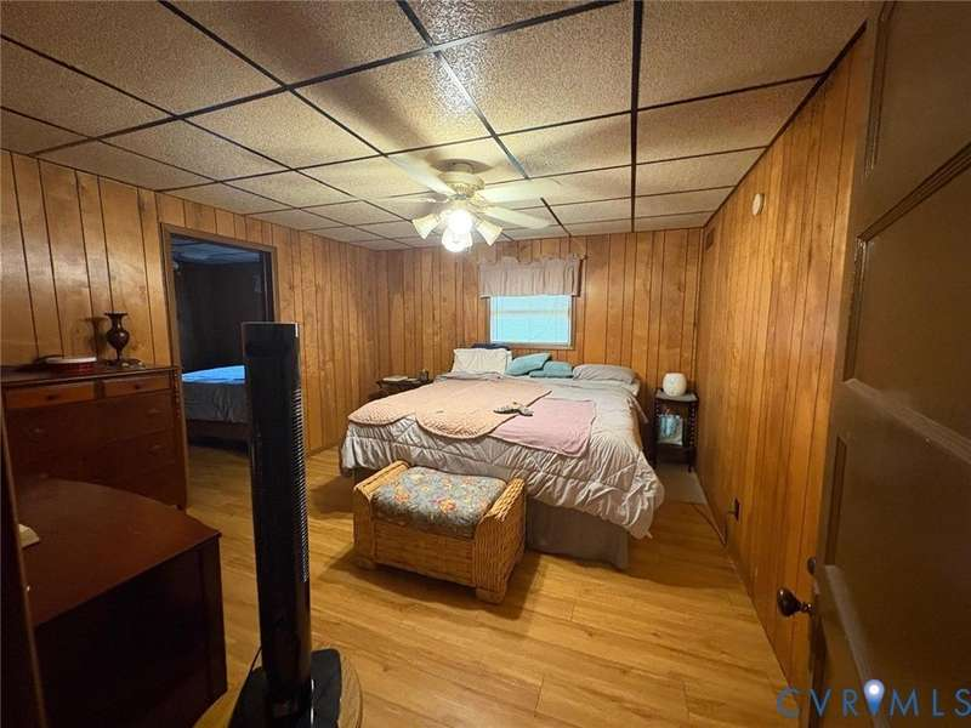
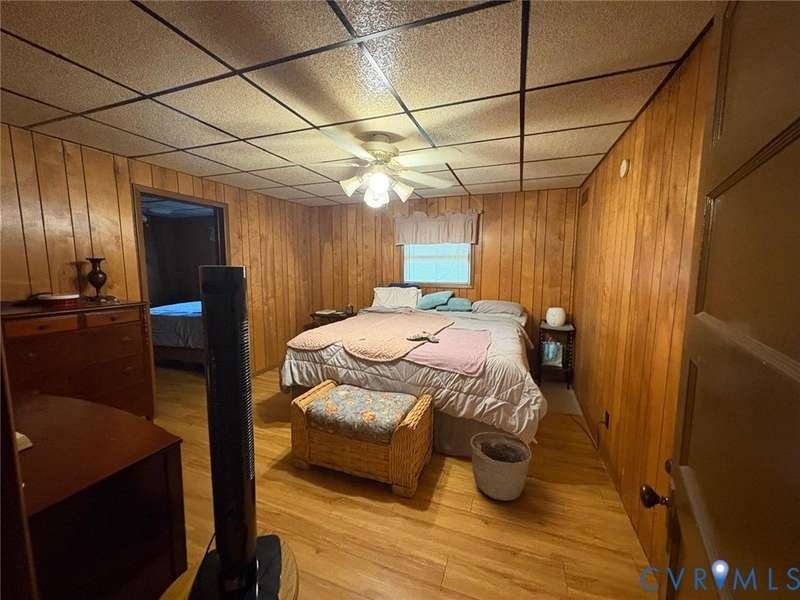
+ basket (499, 463)
